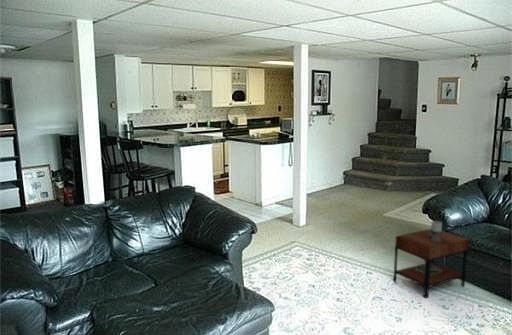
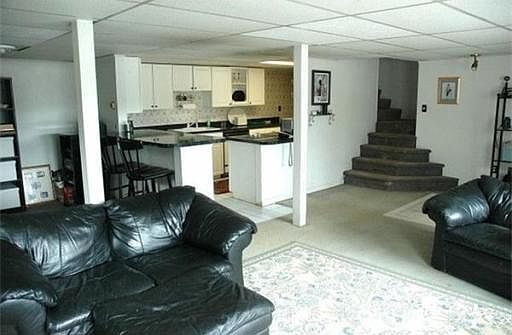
- side table (430, 251)
